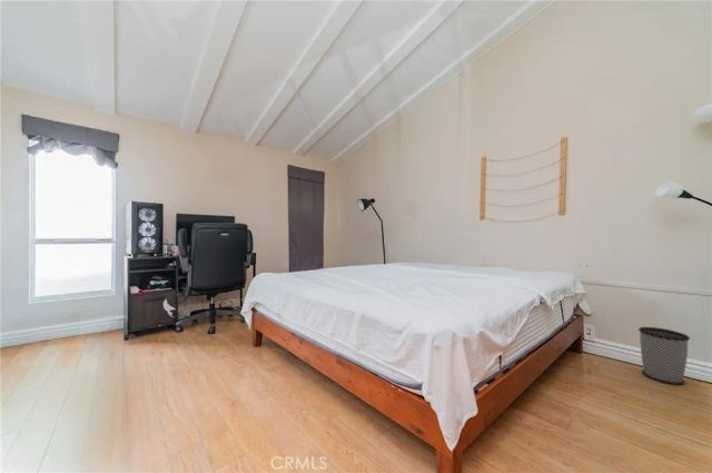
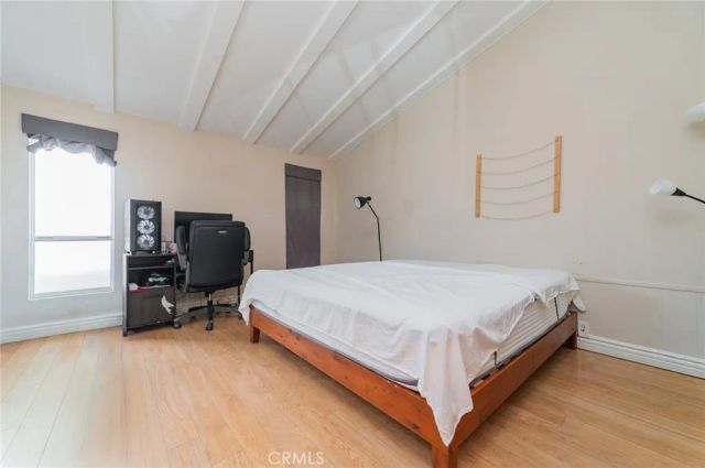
- wastebasket (662, 354)
